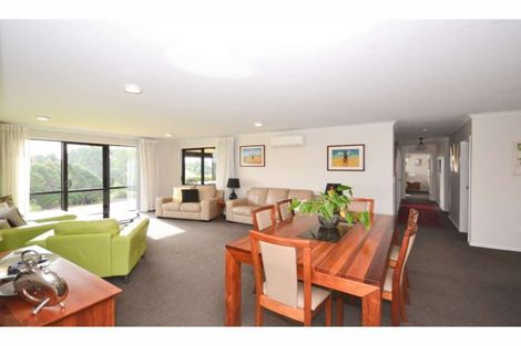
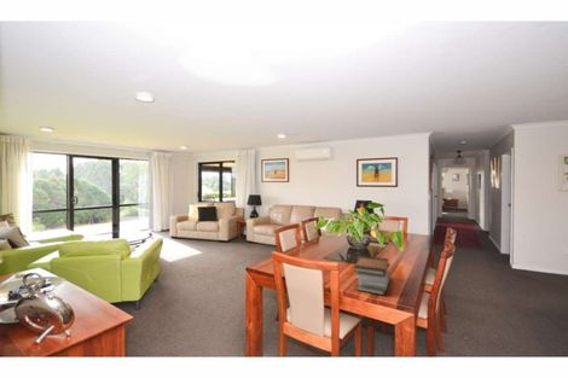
+ book stack (372, 273)
